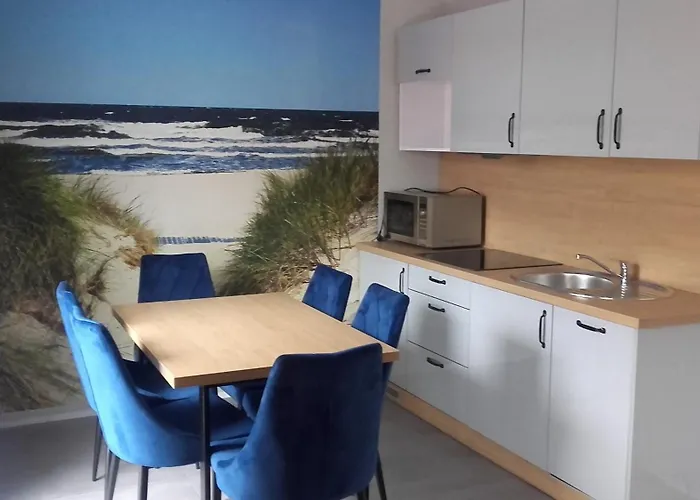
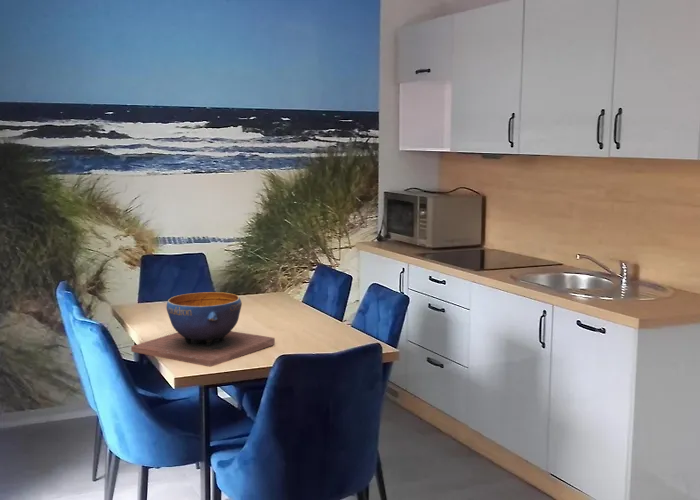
+ decorative bowl (204, 323)
